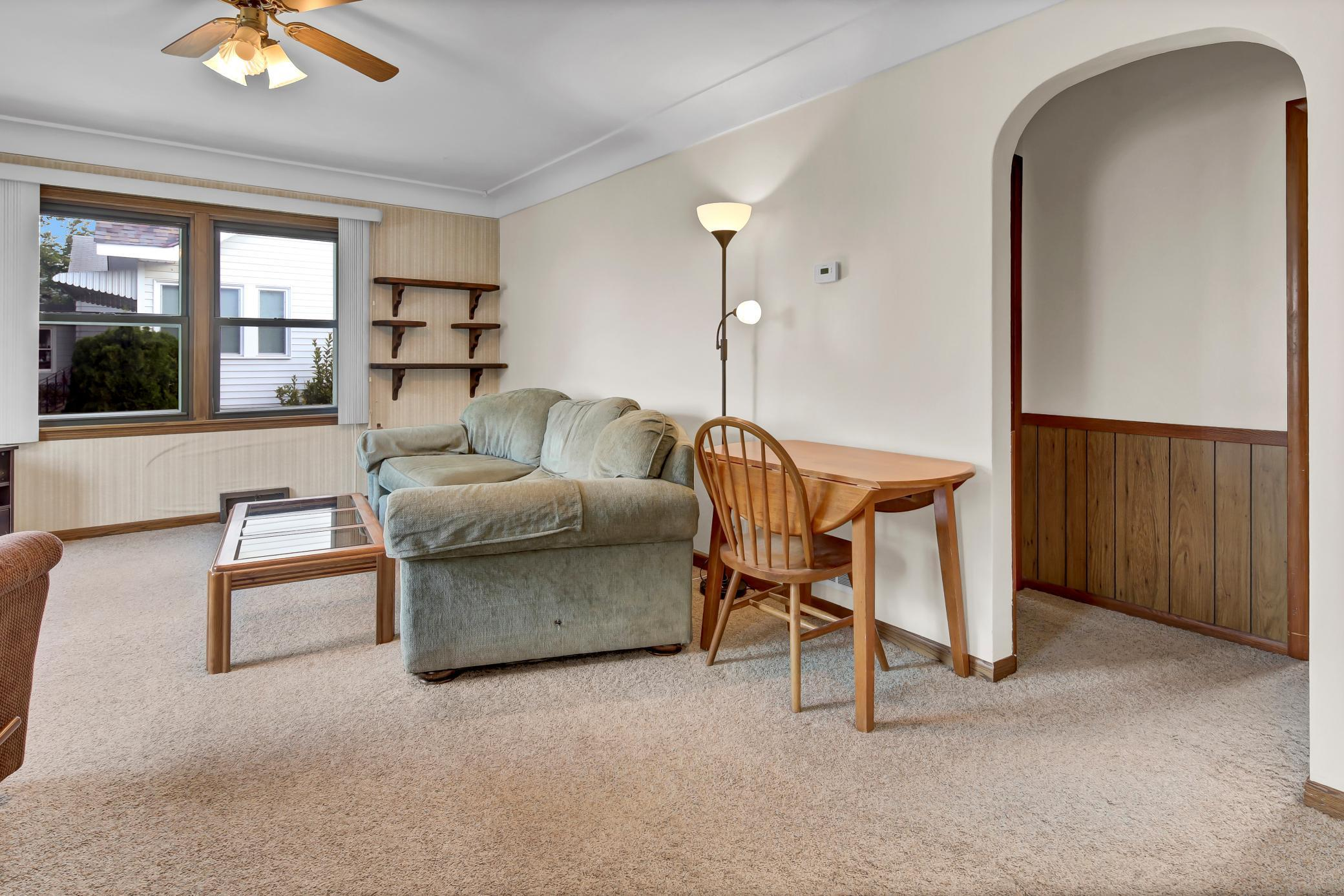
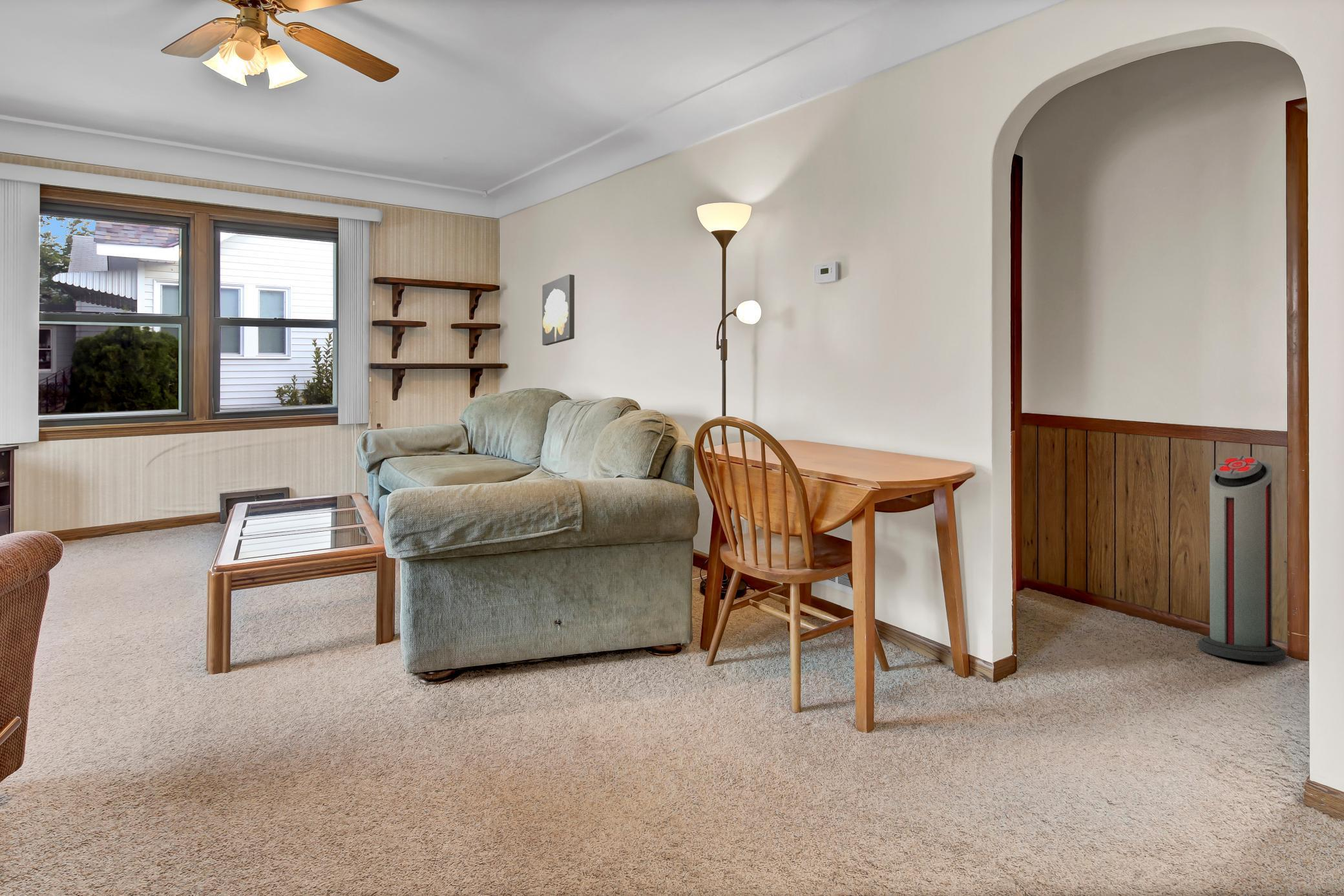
+ wall art (558, 311)
+ air purifier (1240, 554)
